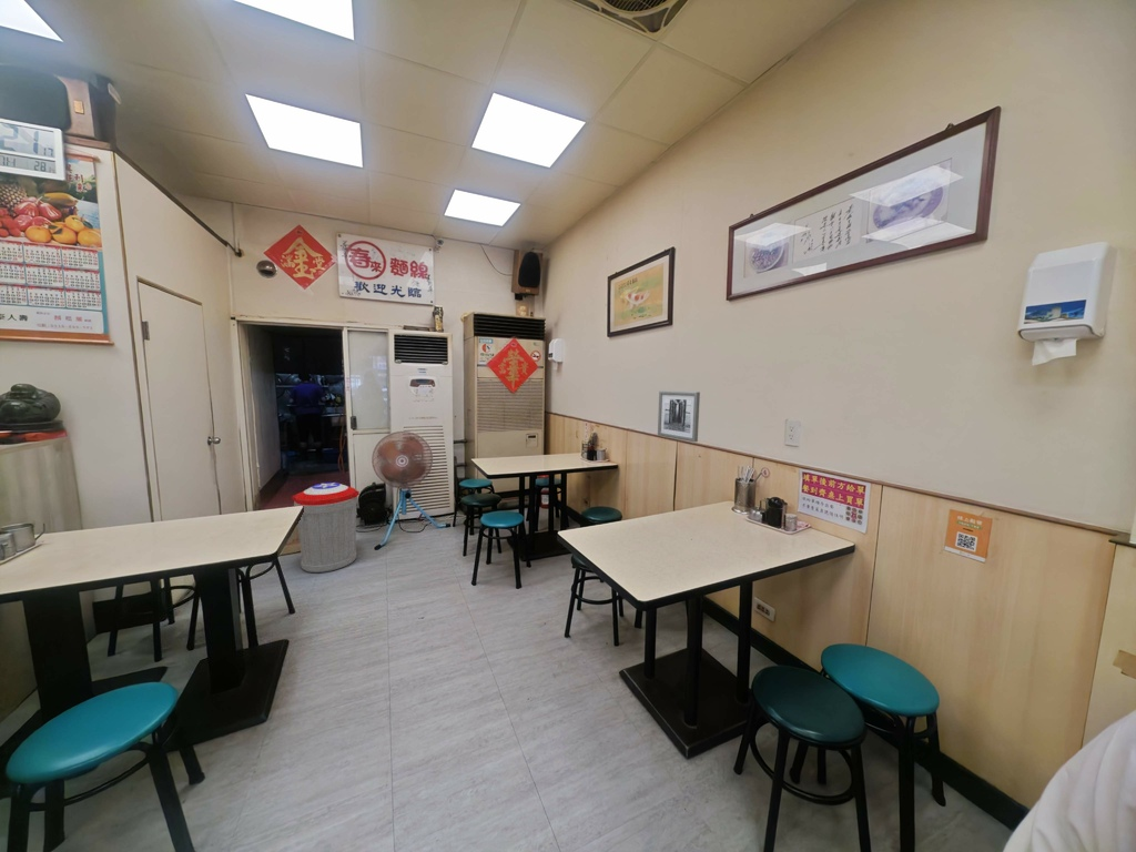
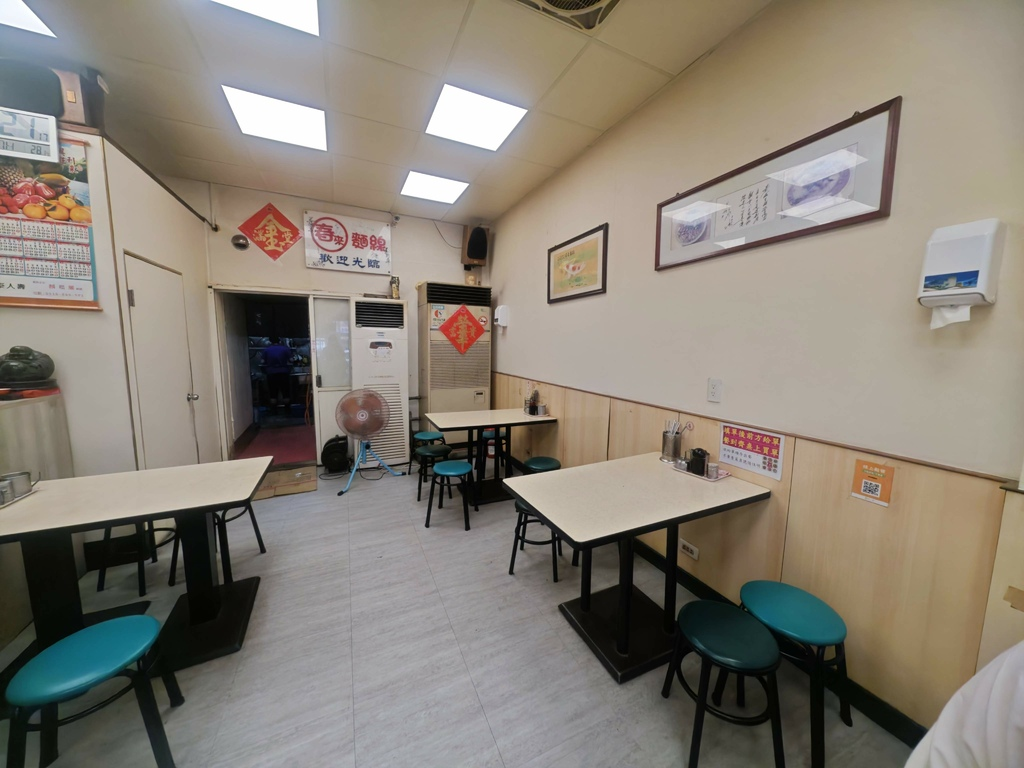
- wall art (677, 415)
- trash can (327, 524)
